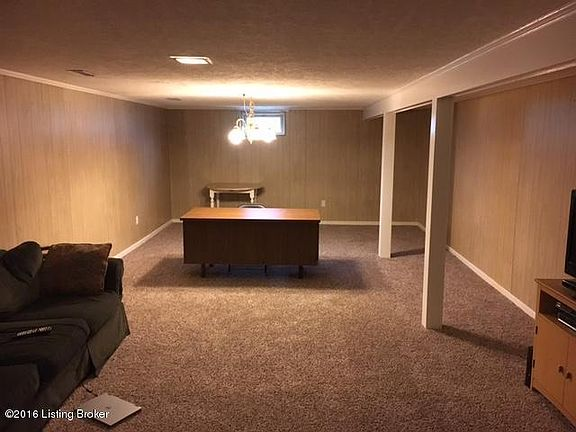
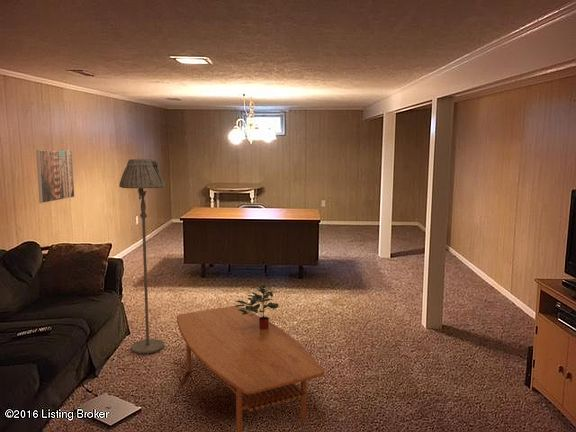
+ floor lamp (144, 255)
+ potted plant (257, 305)
+ coffee table (240, 367)
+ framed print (56, 175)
